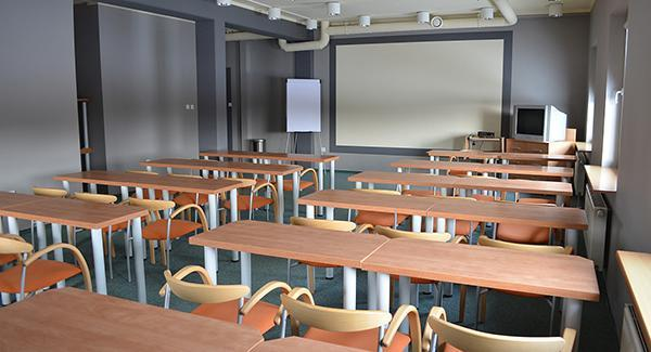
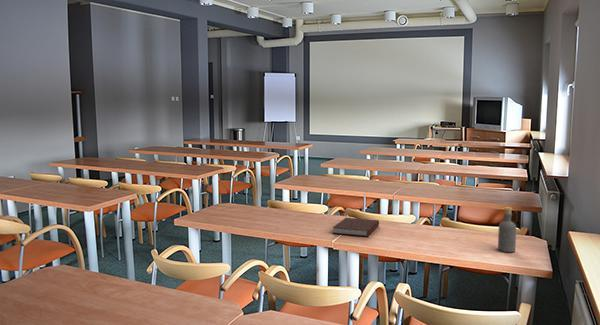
+ bottle (507, 229)
+ notebook (356, 226)
